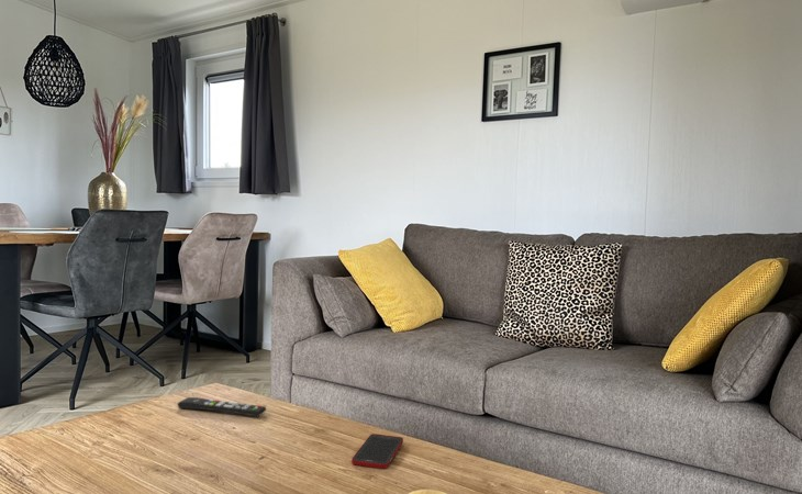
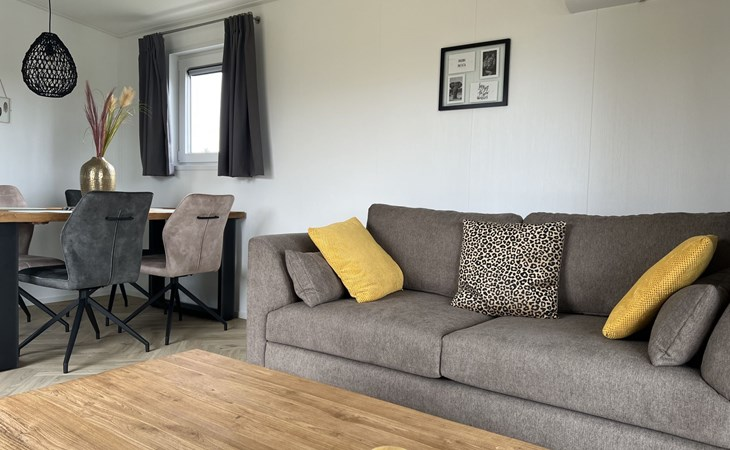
- remote control (221, 406)
- cell phone (378, 450)
